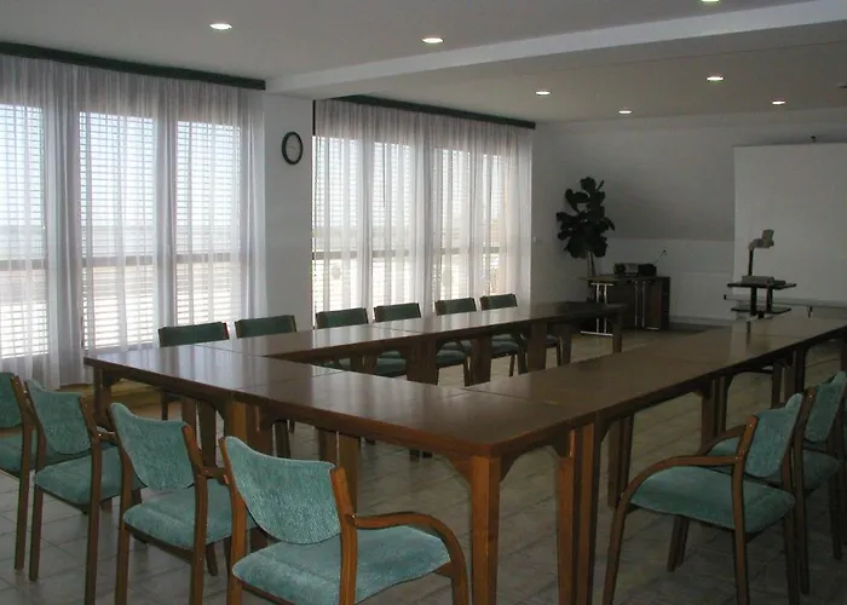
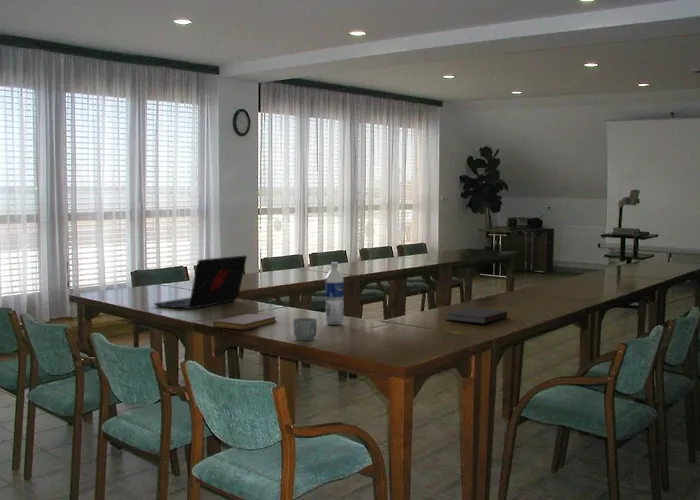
+ notebook (245, 321)
+ notebook (476, 315)
+ mug (303, 329)
+ water bottle (334, 293)
+ laptop (201, 280)
